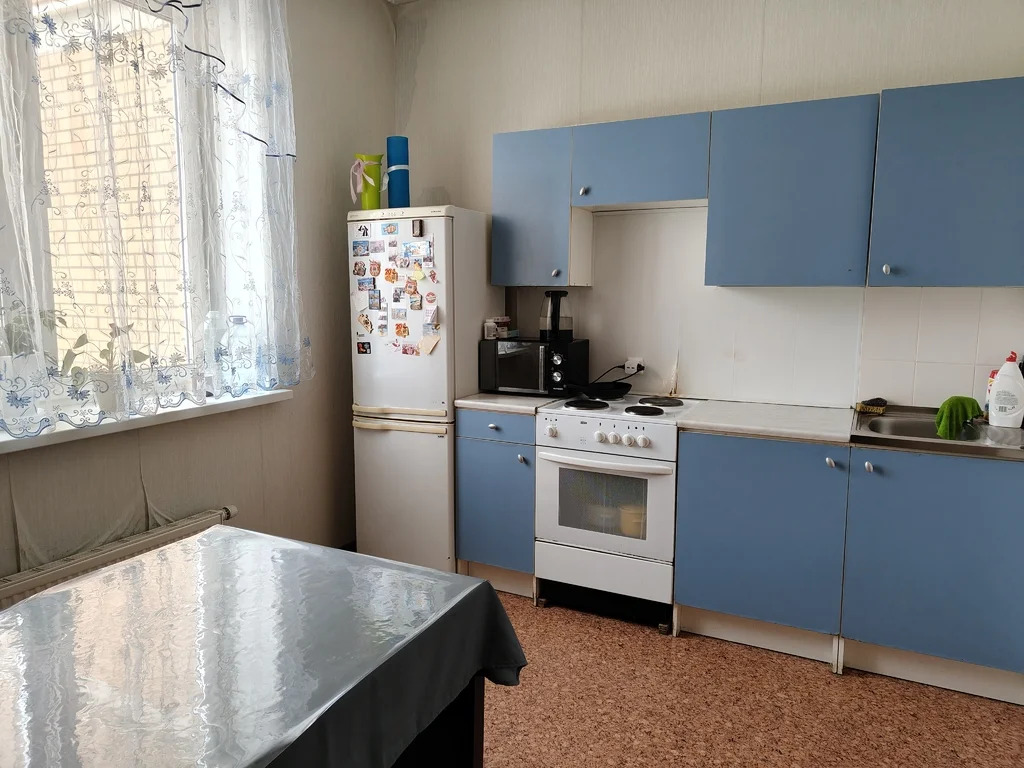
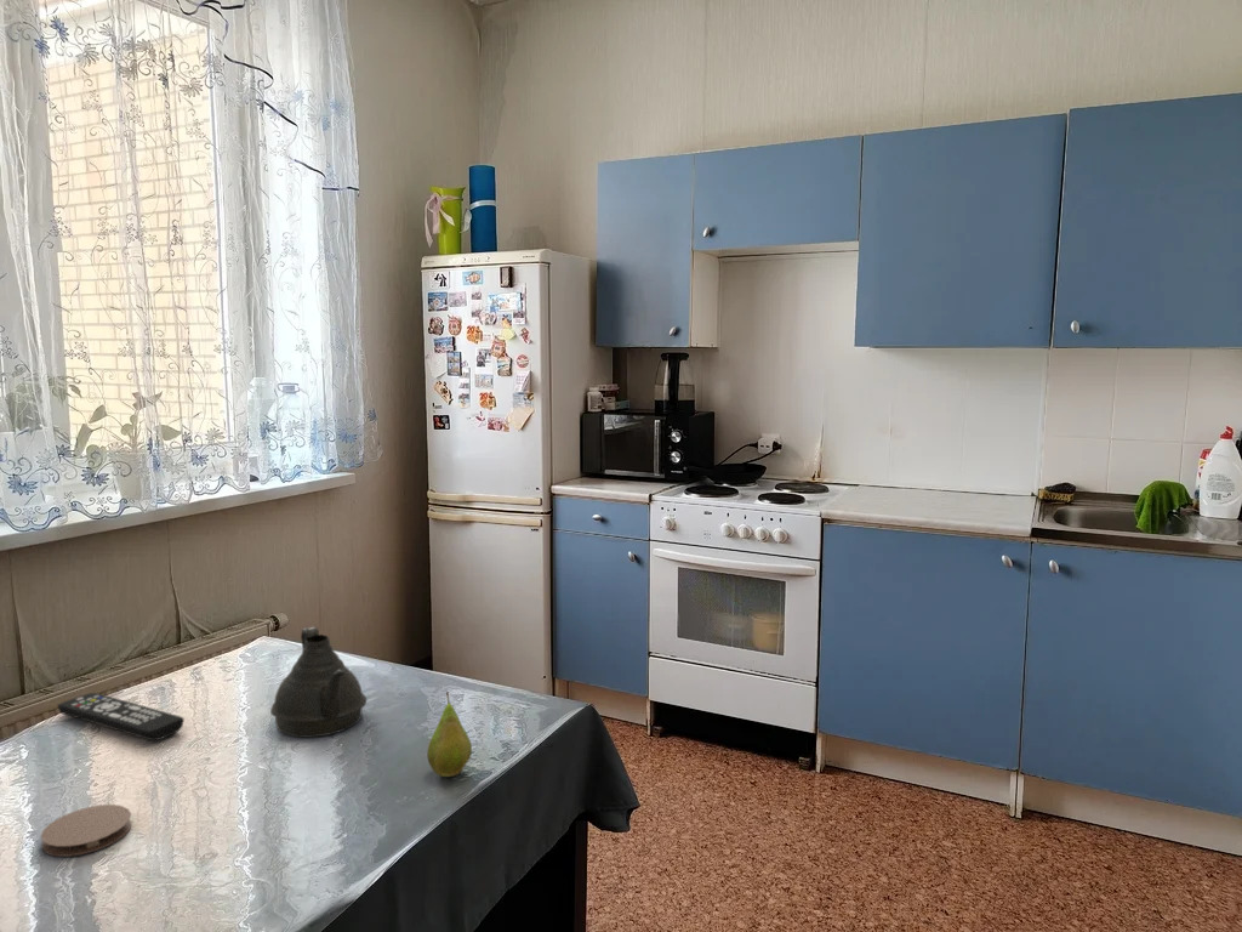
+ teapot (321, 684)
+ fruit (448, 735)
+ remote control (119, 716)
+ coaster (87, 829)
